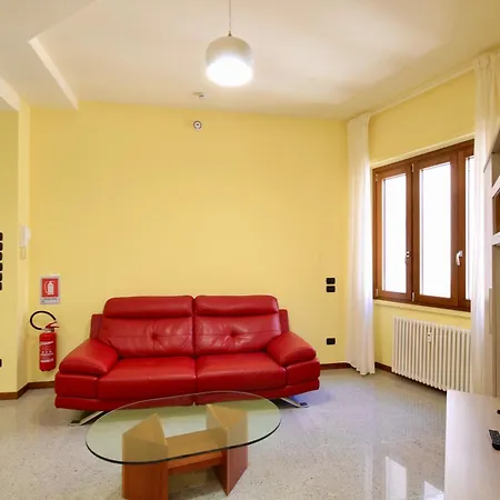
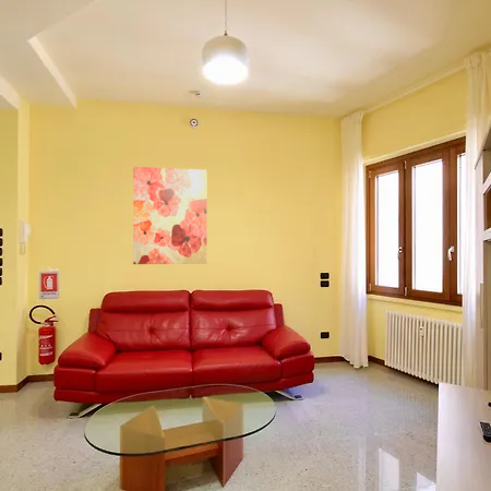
+ wall art (170, 216)
